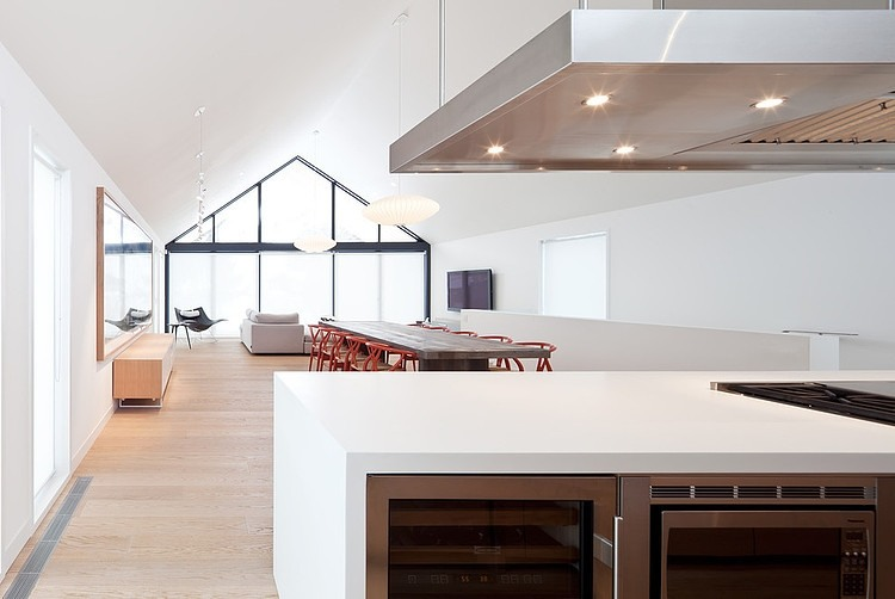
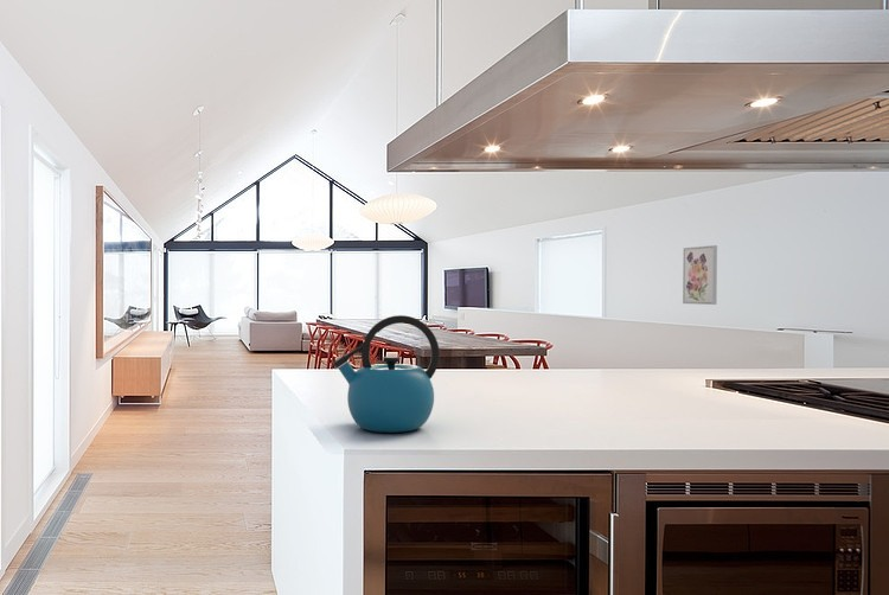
+ kettle (385, 371)
+ wall art (699, 275)
